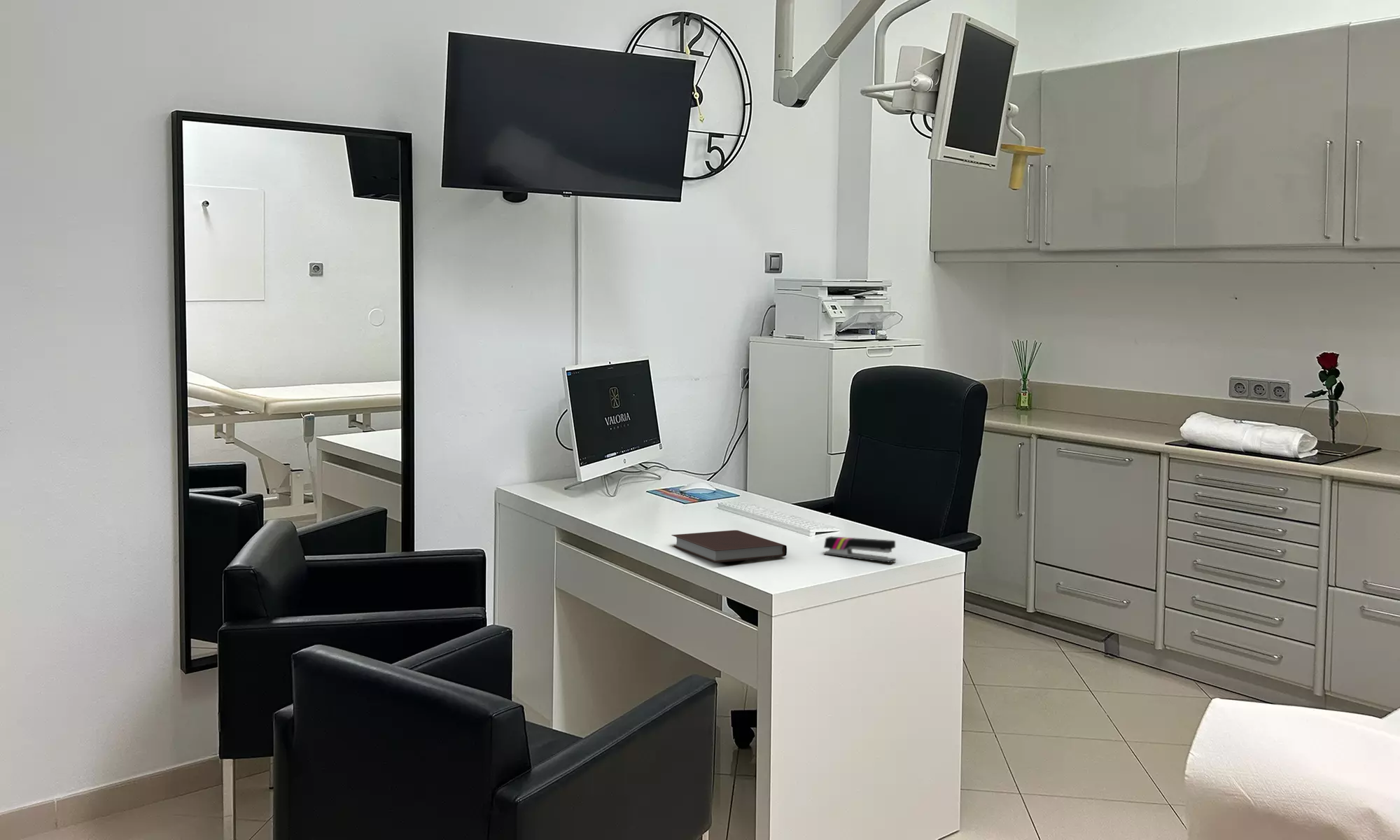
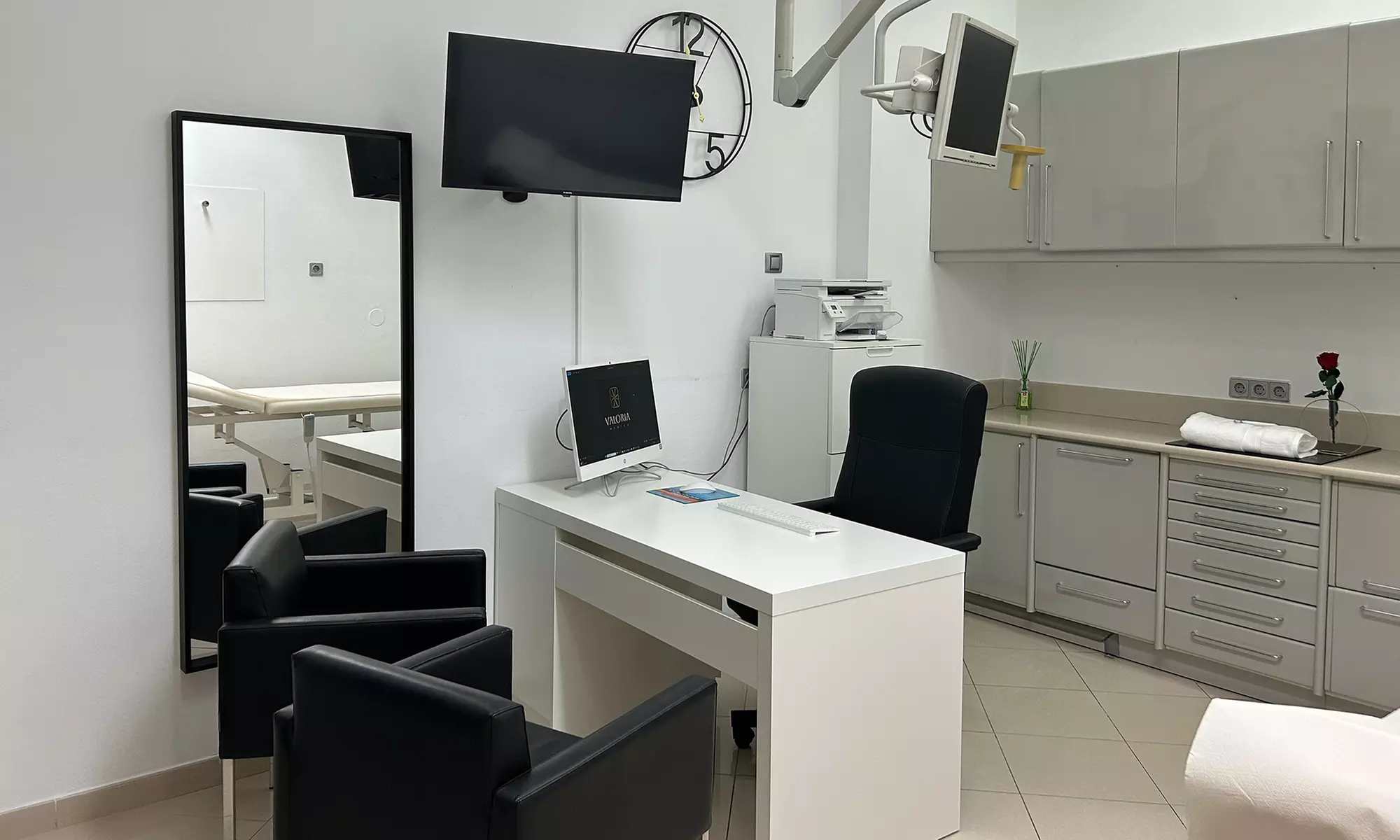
- notebook (727, 545)
- stapler (859, 547)
